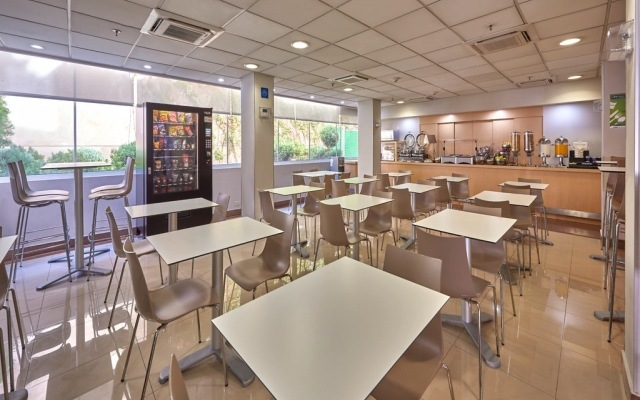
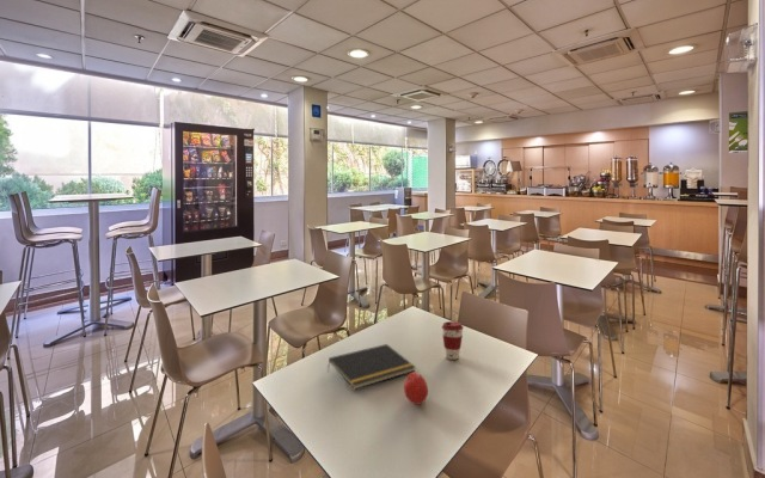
+ fruit (415, 387)
+ notepad (372, 363)
+ coffee cup (452, 339)
